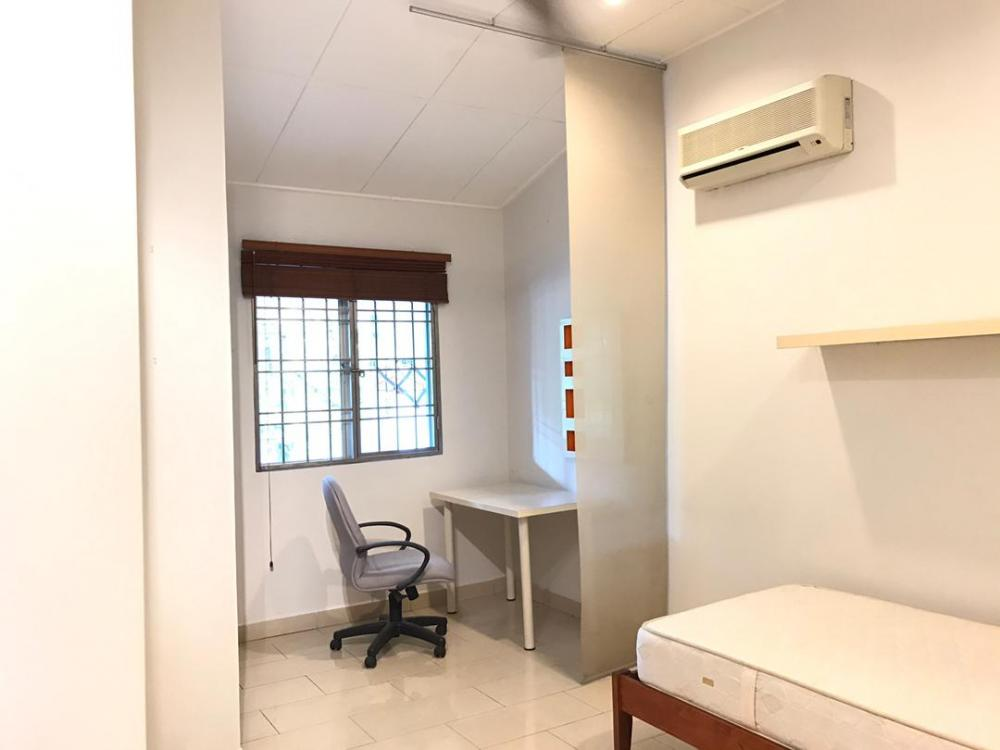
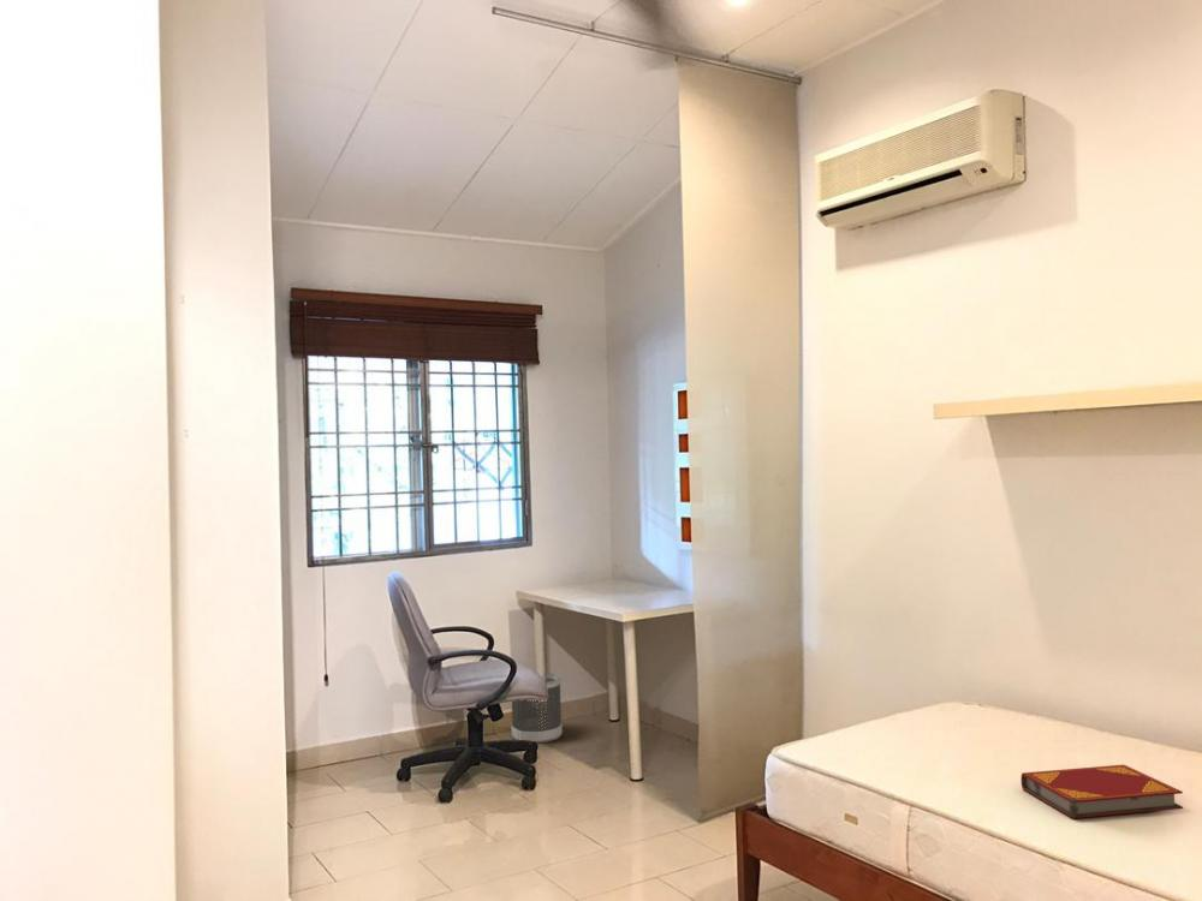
+ hardback book (1099, 789)
+ wastebasket (535, 706)
